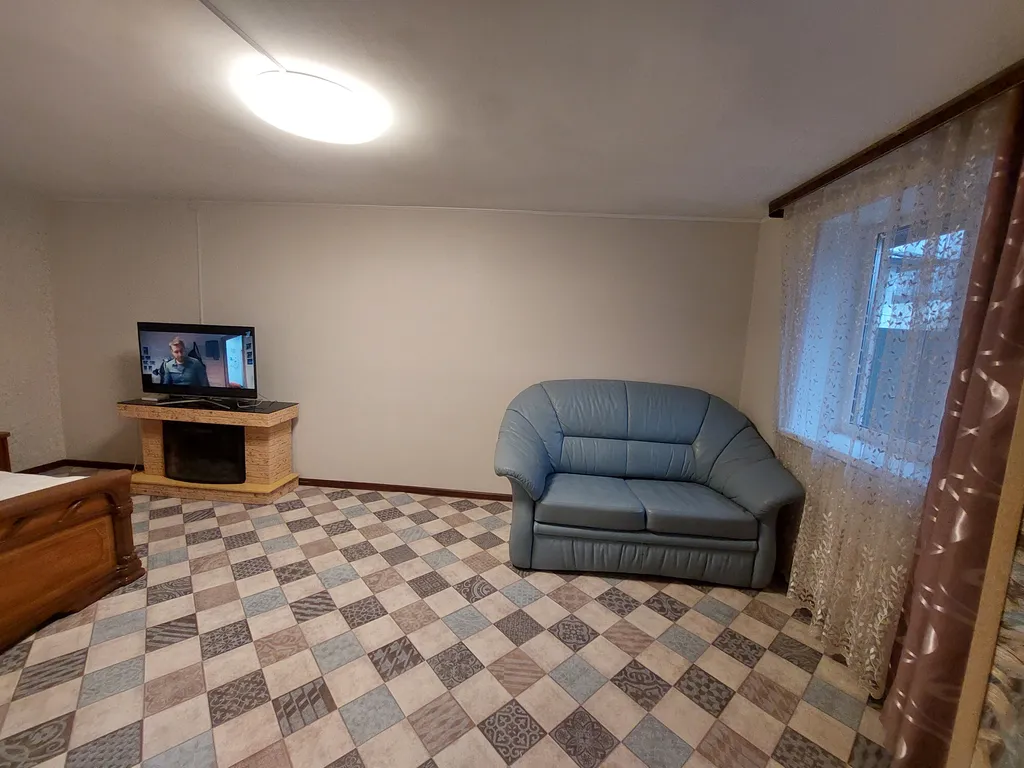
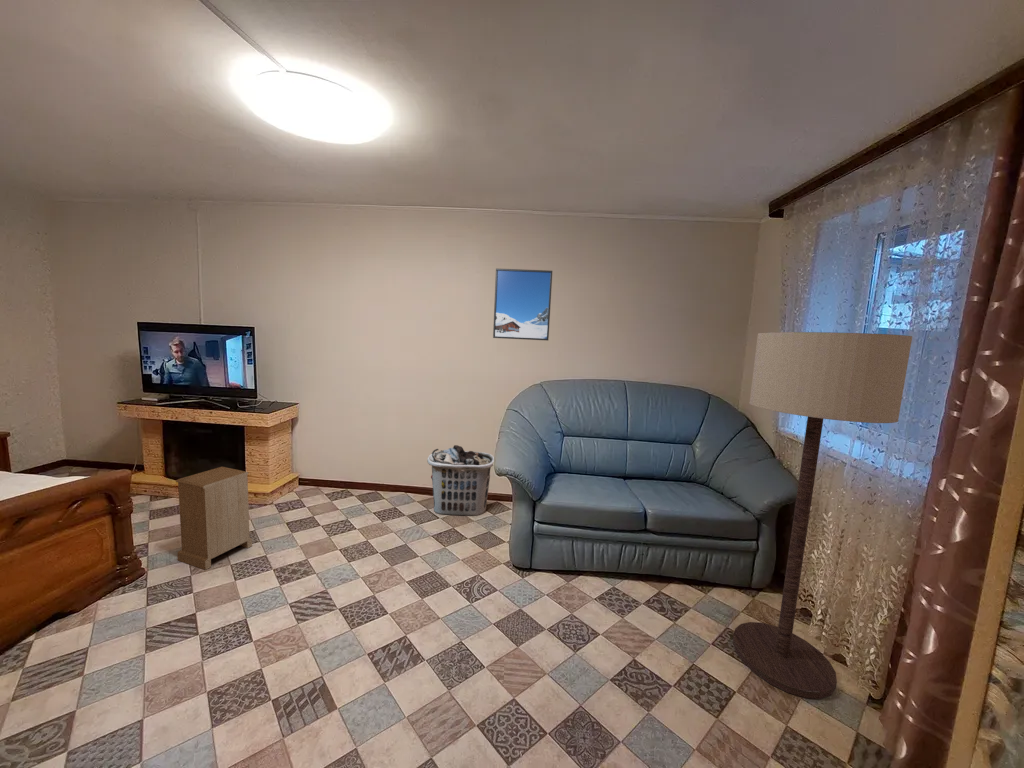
+ clothes hamper (461, 478)
+ nightstand (214, 514)
+ floor lamp (803, 505)
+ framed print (522, 304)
